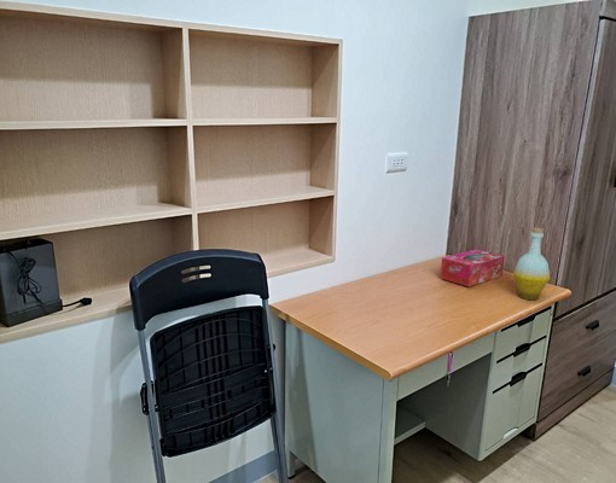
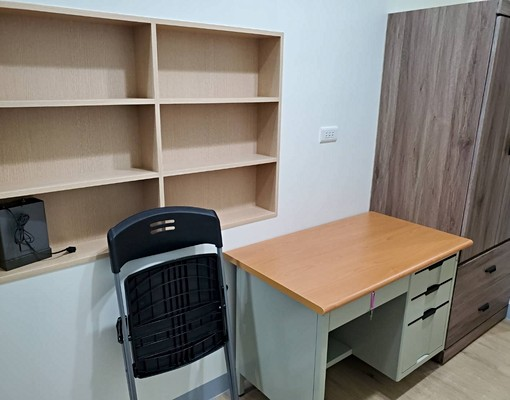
- tissue box (472, 266)
- bottle (533, 263)
